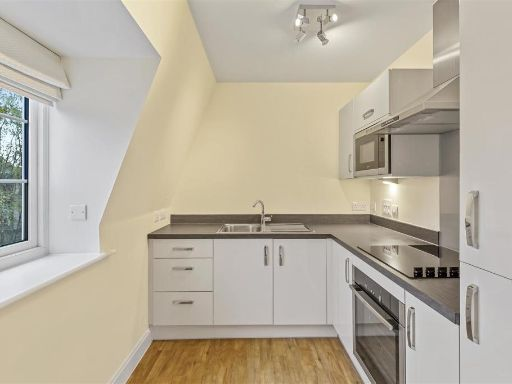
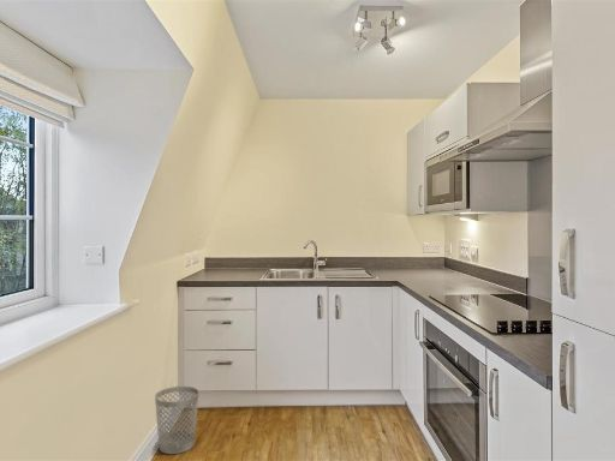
+ wastebasket (175, 419)
